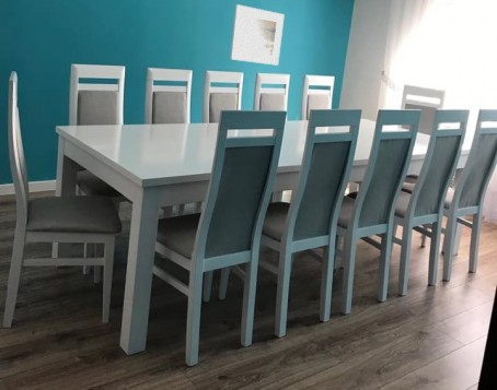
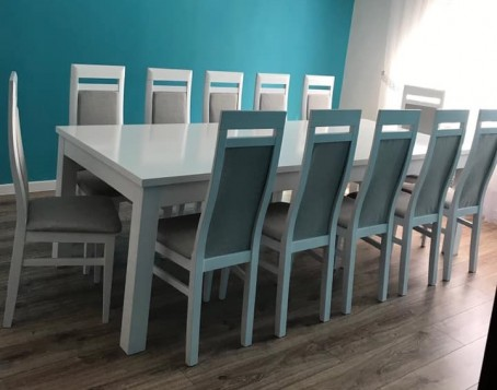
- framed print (257, 36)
